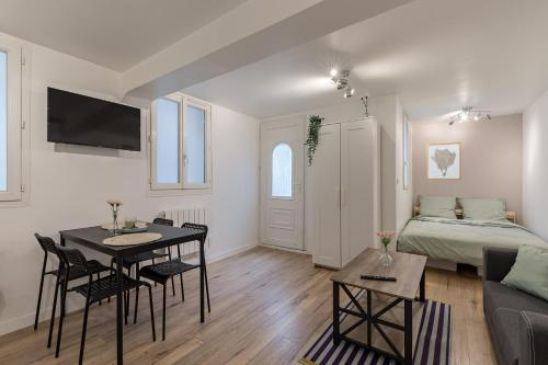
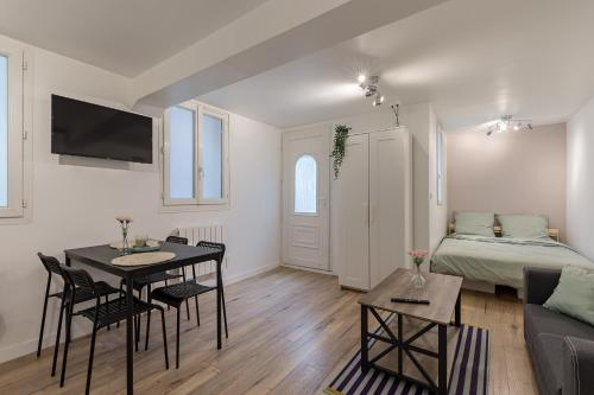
- wall art (443, 161)
